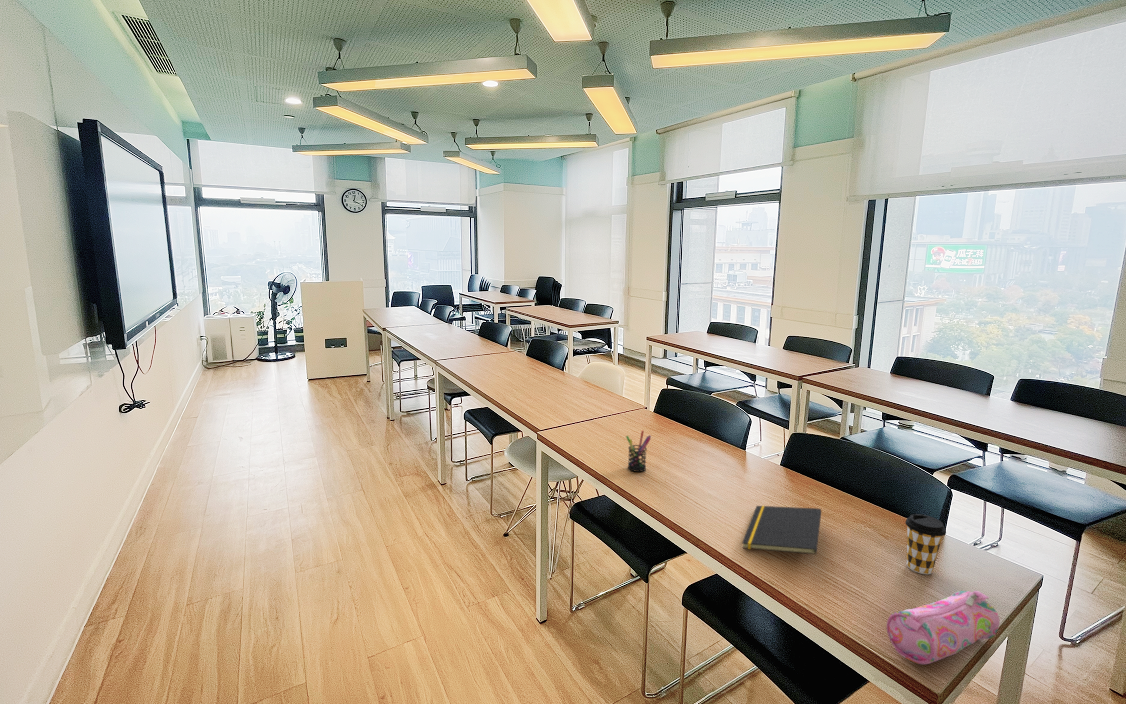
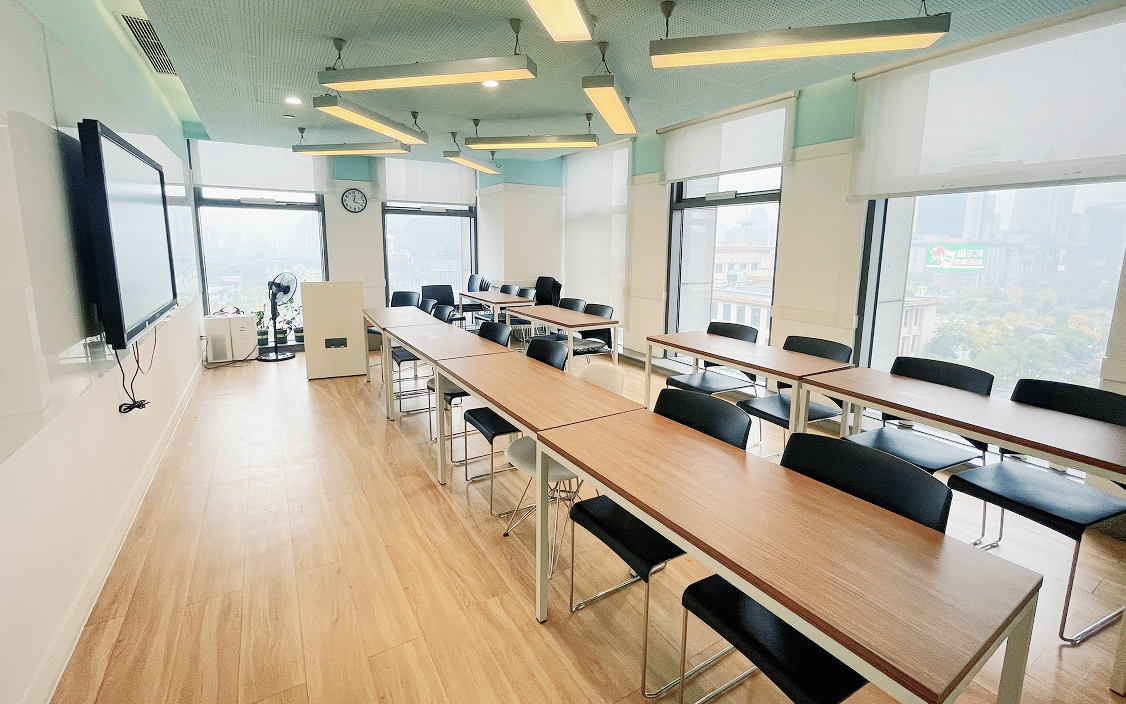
- pencil case (943, 624)
- pen holder (636, 449)
- coffee cup (922, 544)
- notepad (783, 527)
